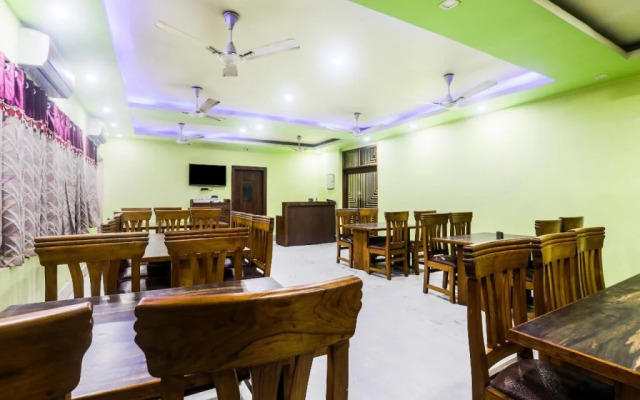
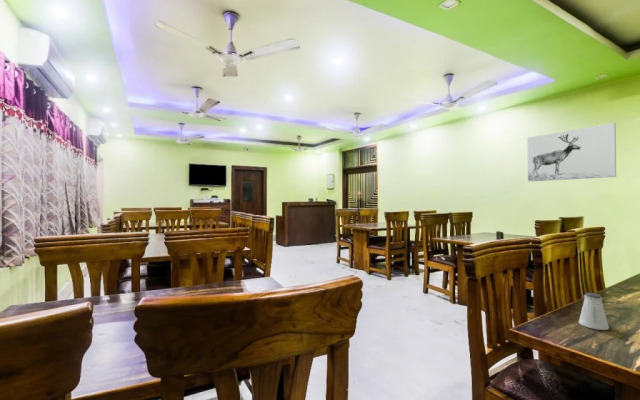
+ wall art (567, 155)
+ saltshaker (593, 309)
